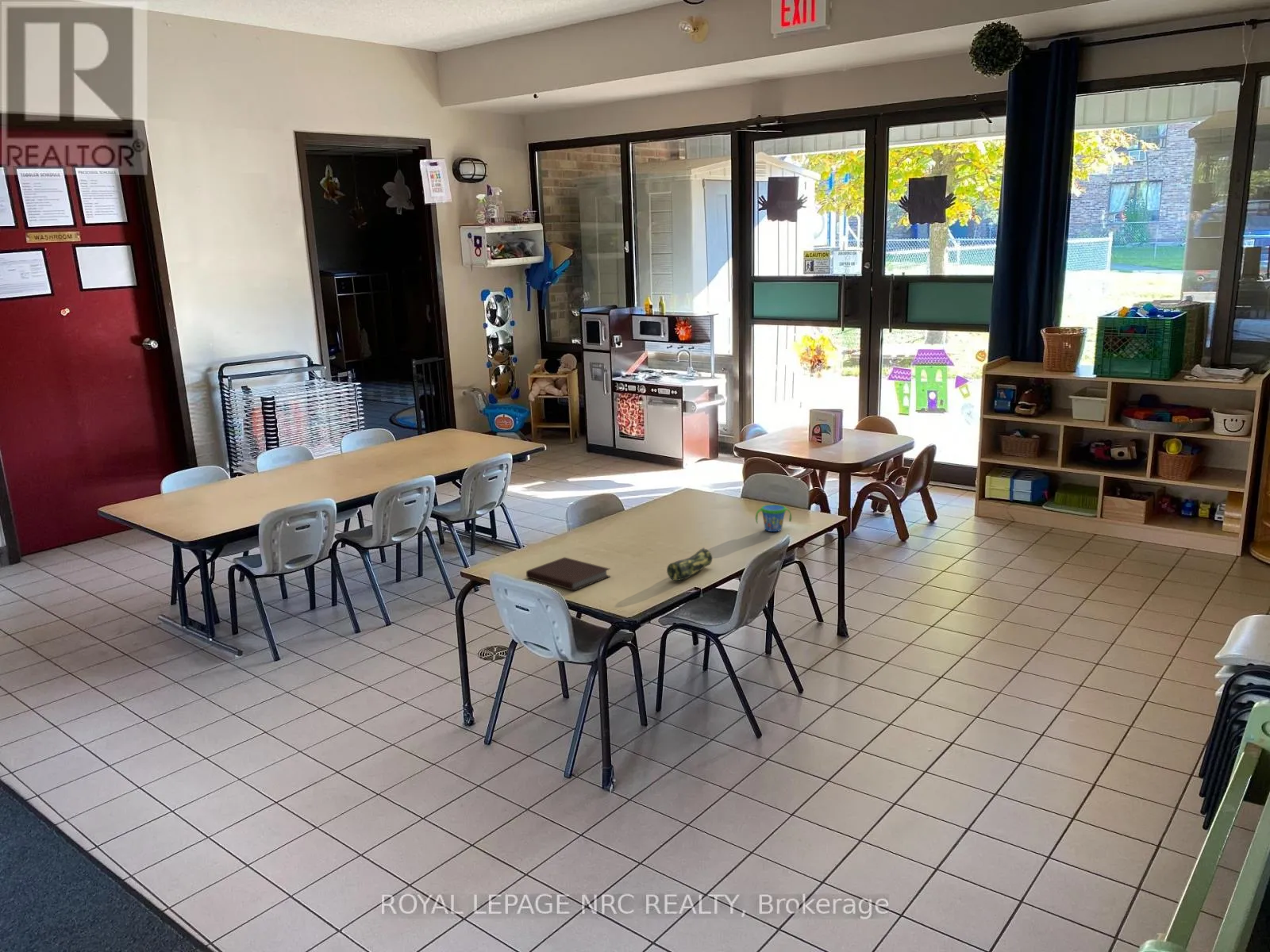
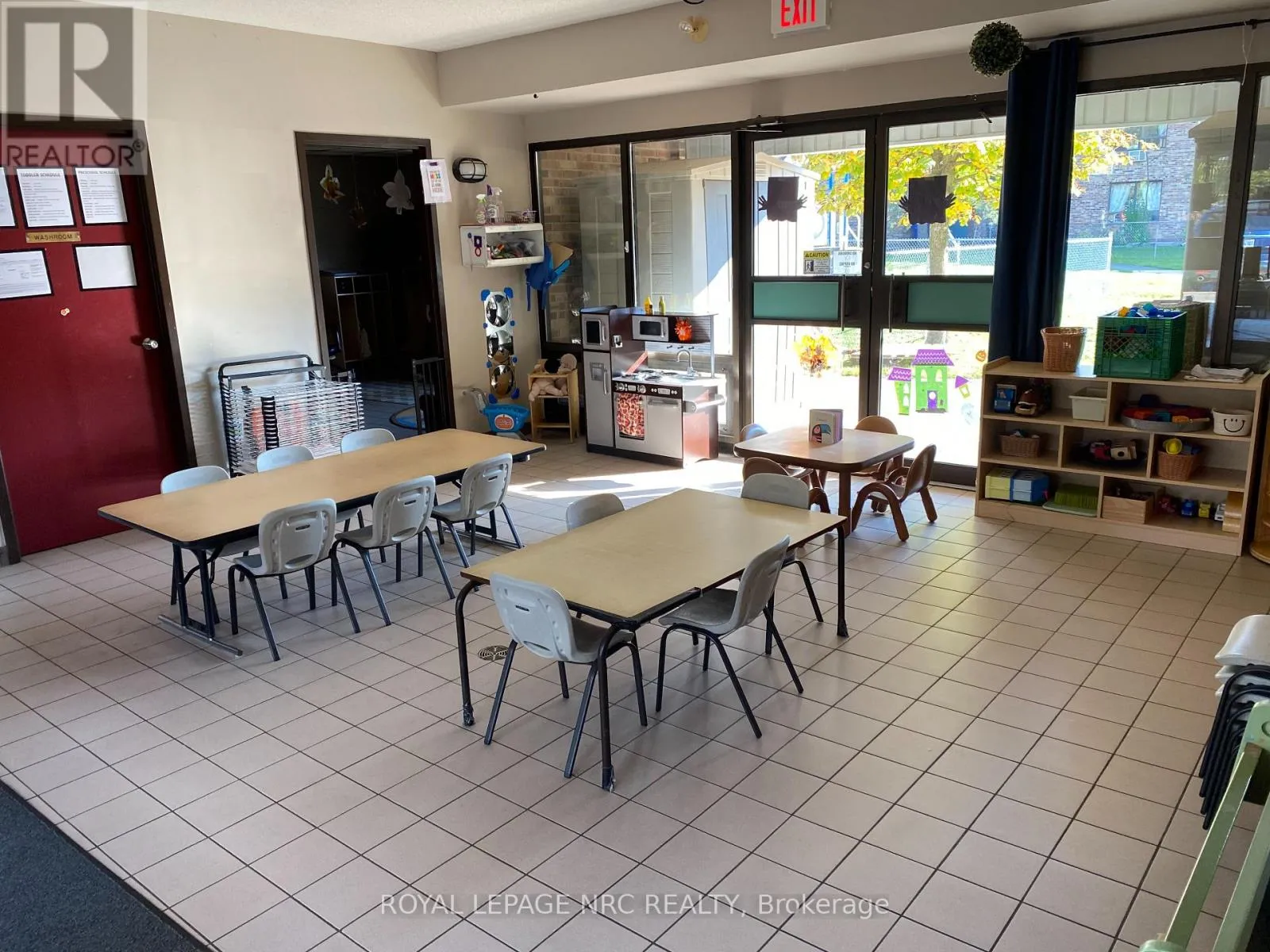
- pencil case (691, 564)
- notebook (568, 573)
- snack cup (773, 518)
